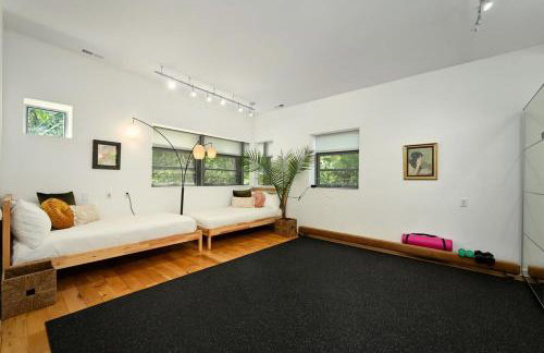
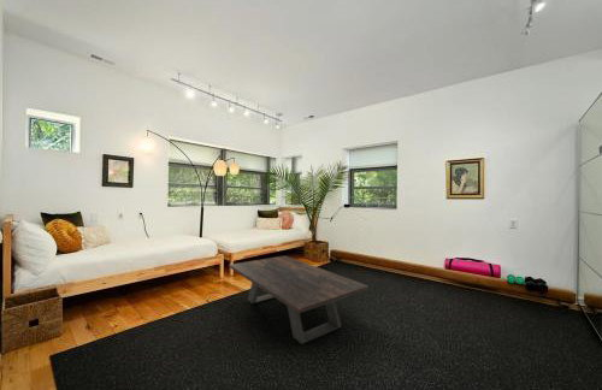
+ coffee table (289, 292)
